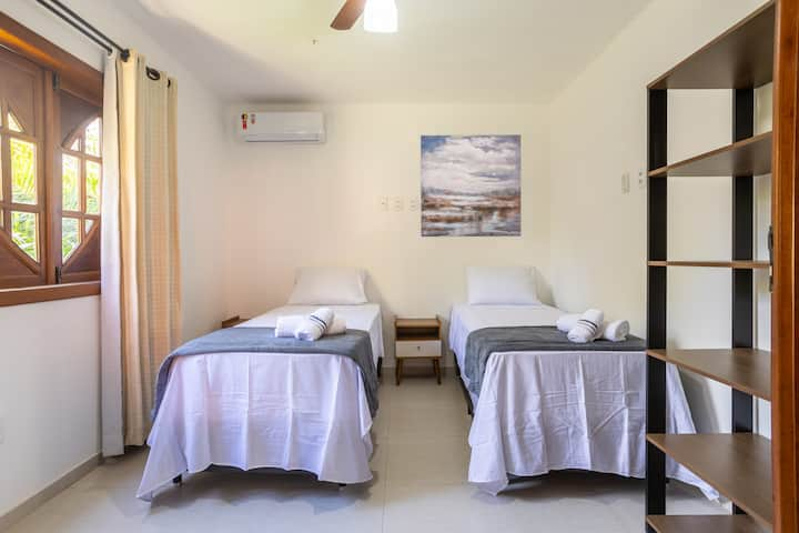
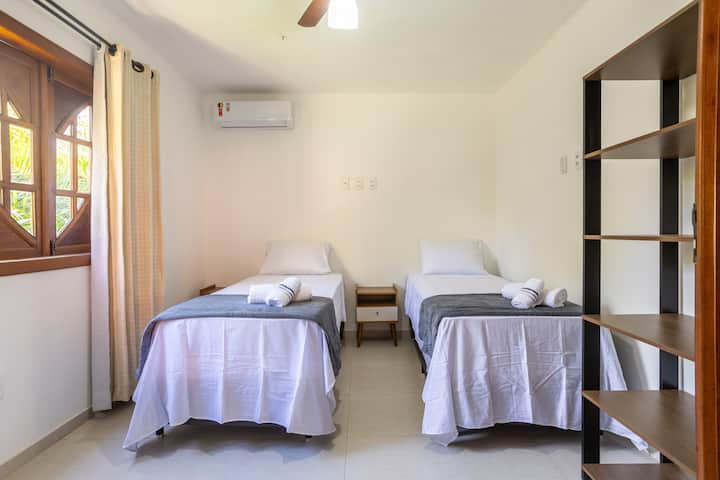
- wall art (471, 185)
